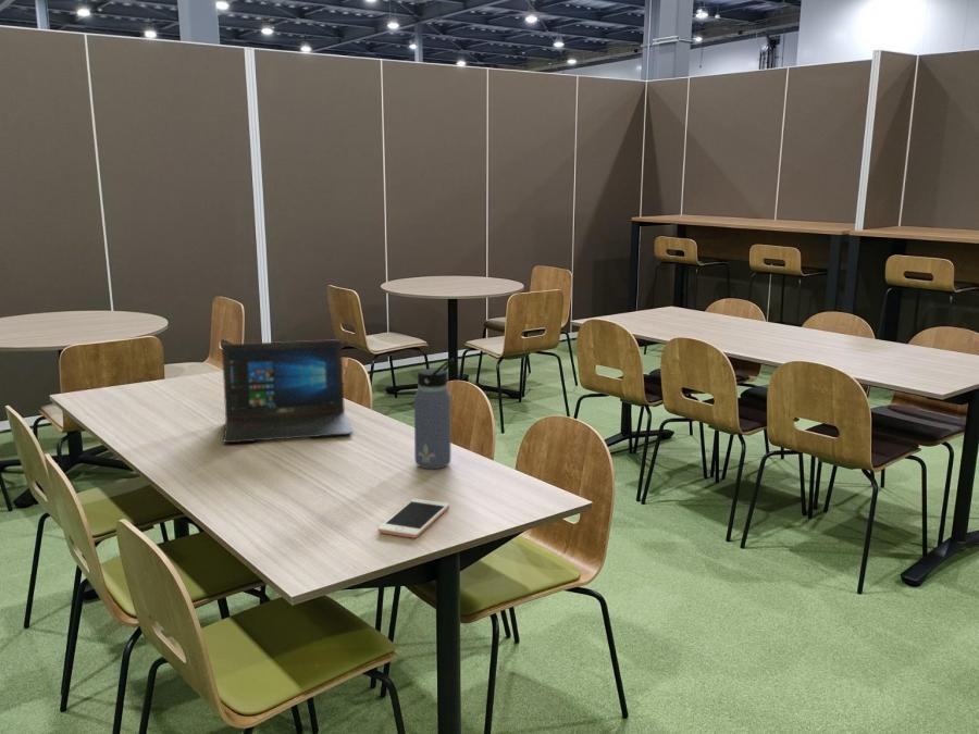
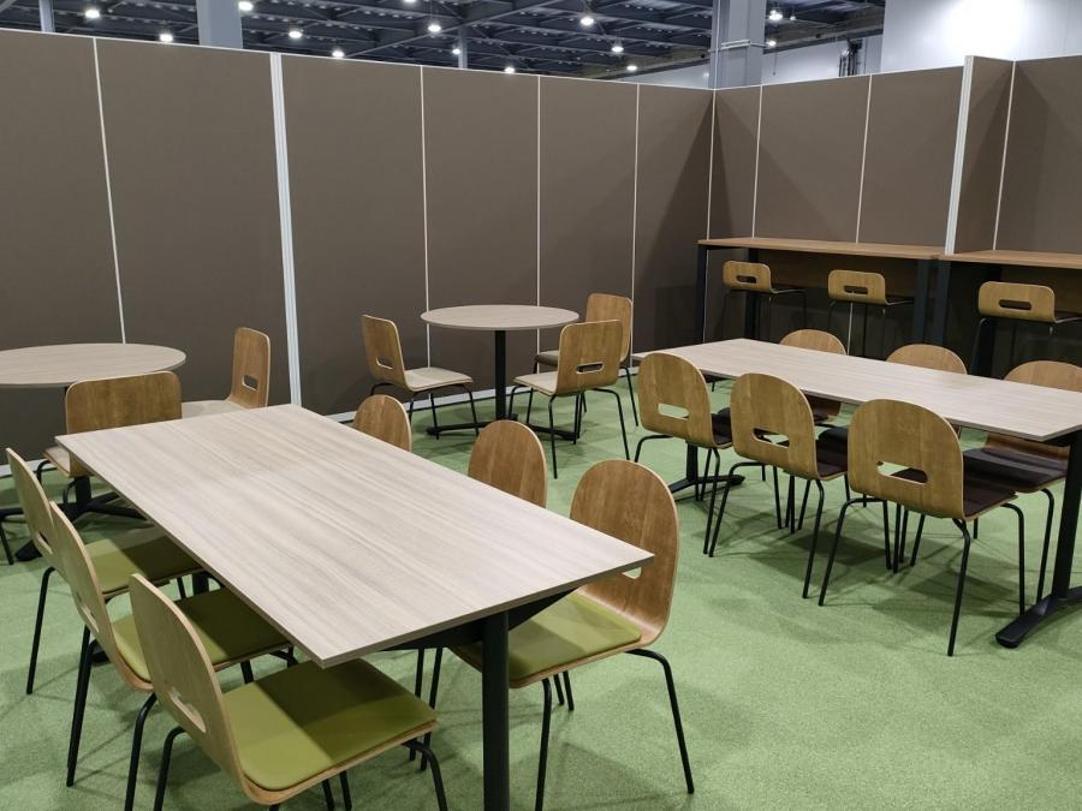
- laptop (285, 388)
- water bottle (434, 411)
- cell phone (414, 517)
